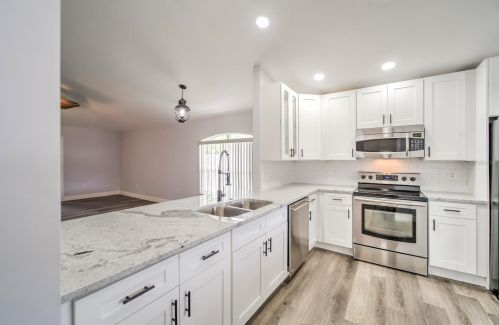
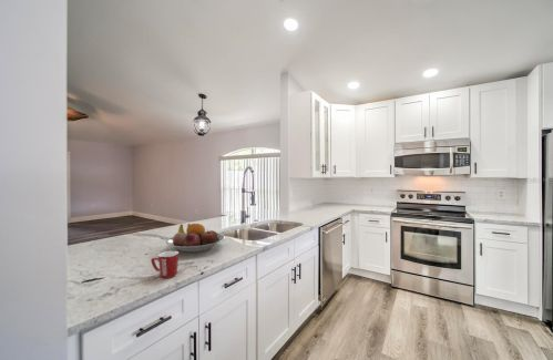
+ mug (164, 264)
+ fruit bowl (196, 236)
